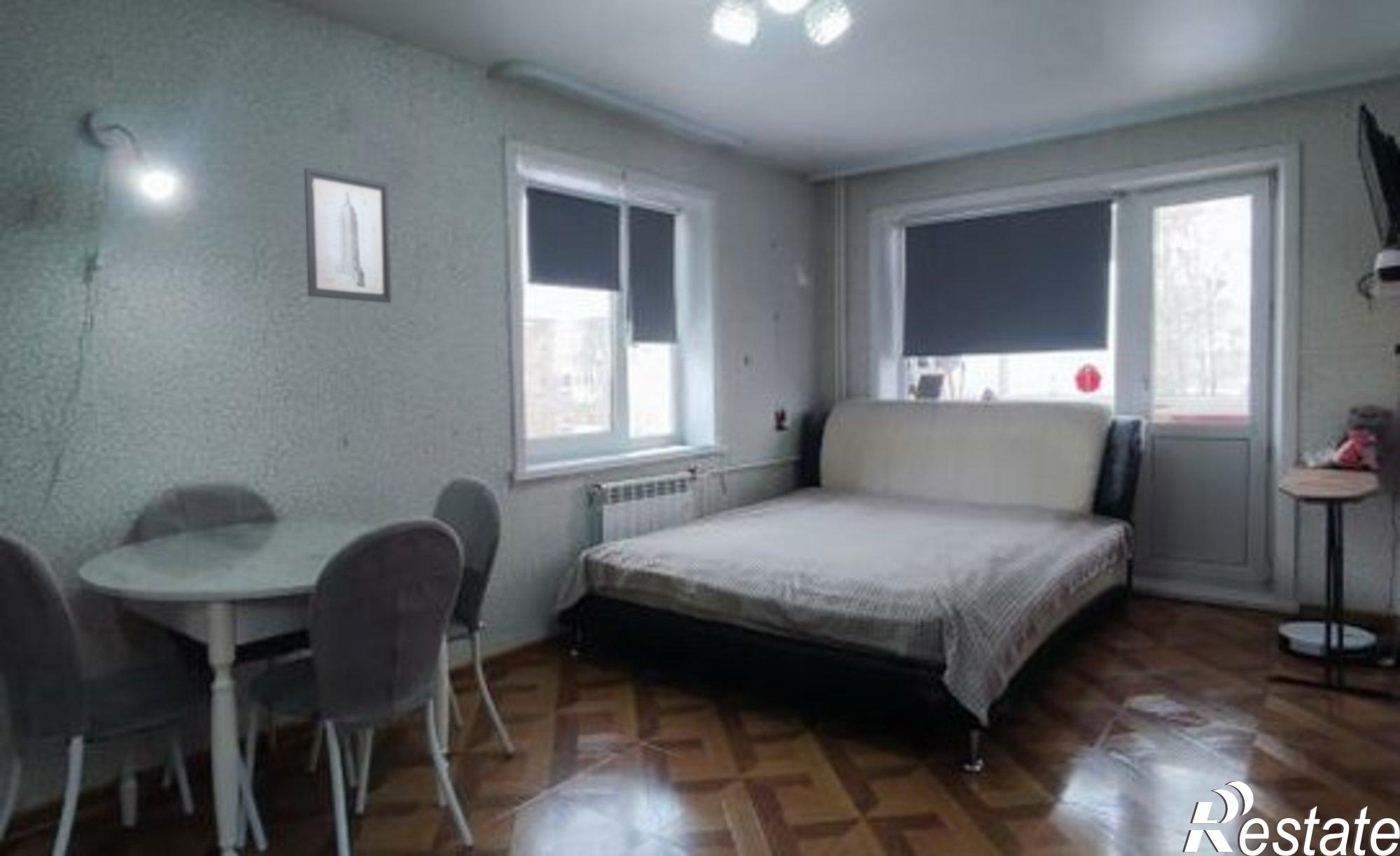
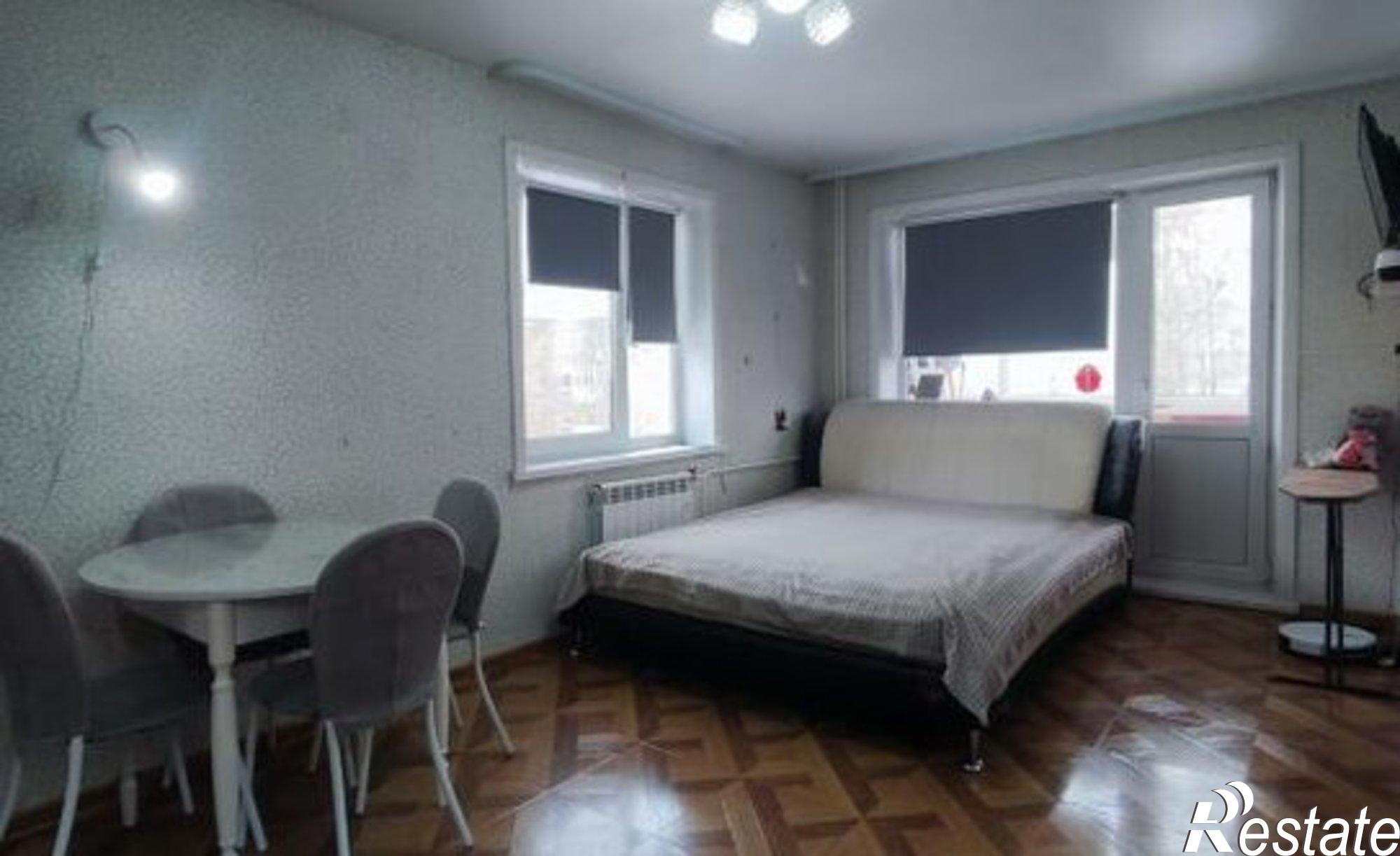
- wall art (349, 238)
